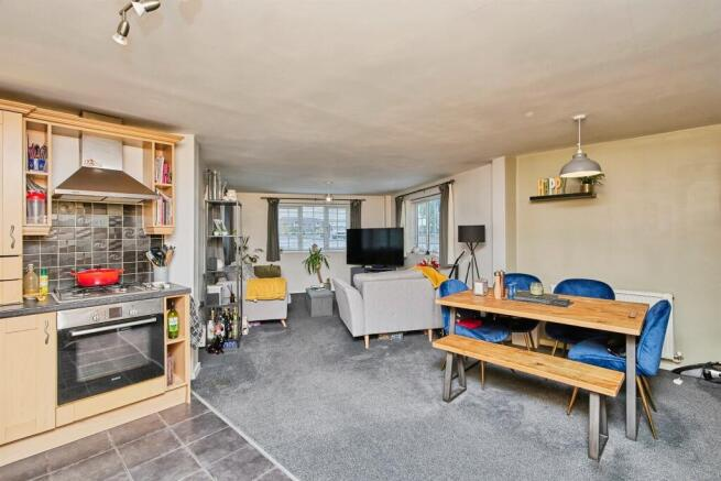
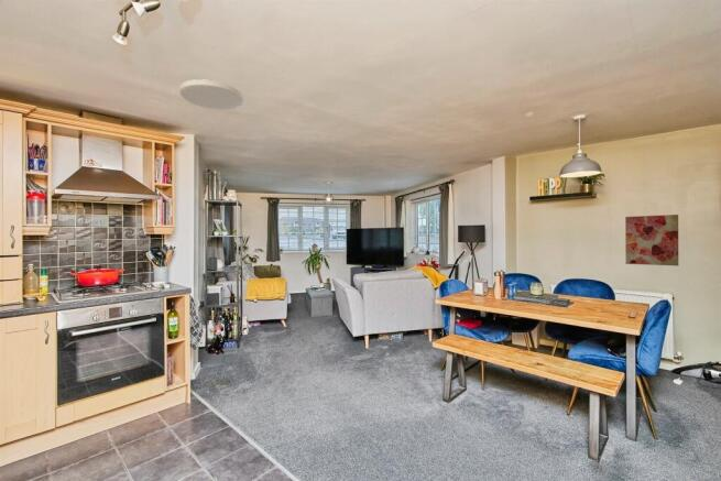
+ ceiling light (212, 96)
+ wall art (651, 240)
